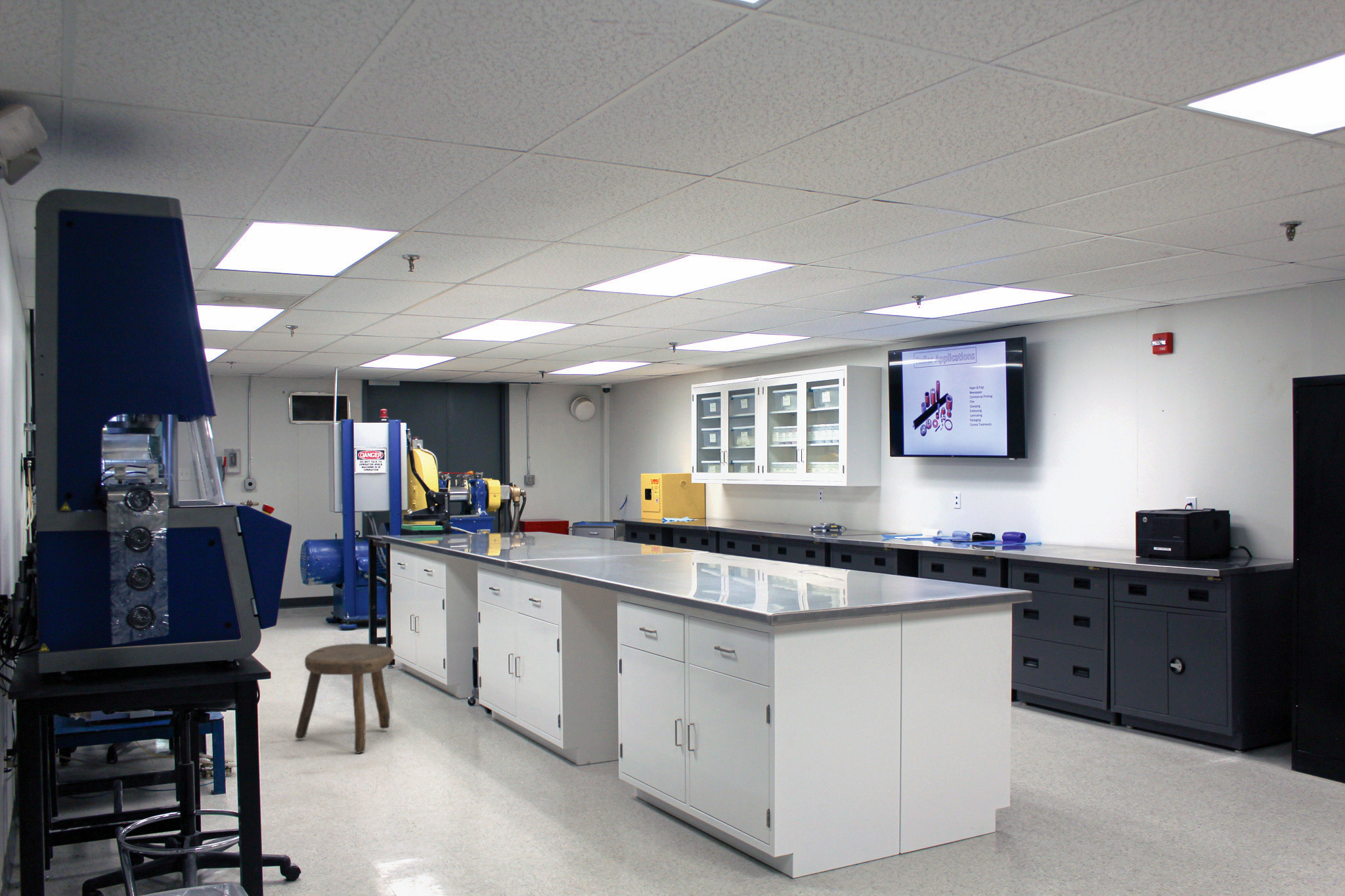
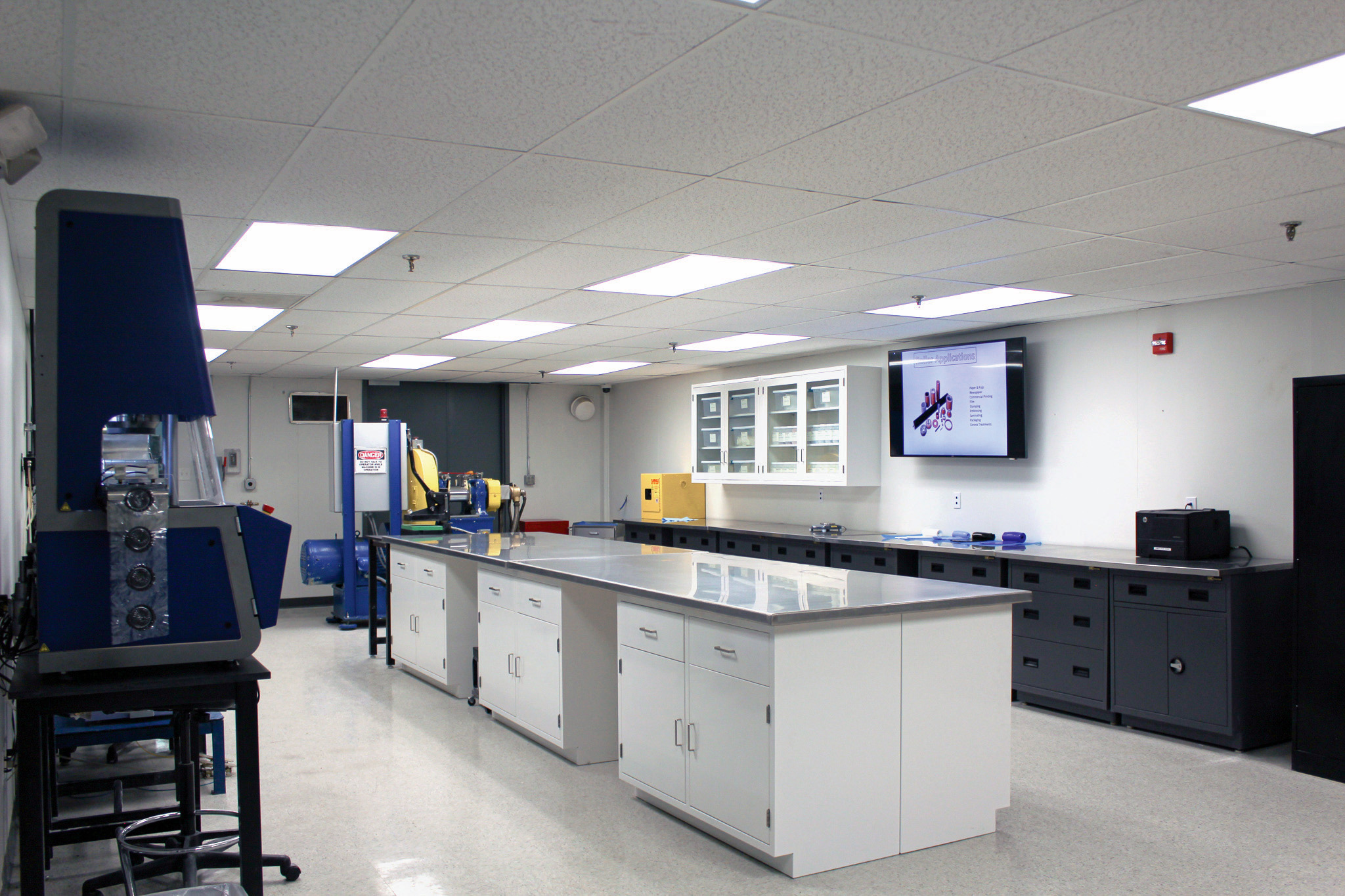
- stool (353, 695)
